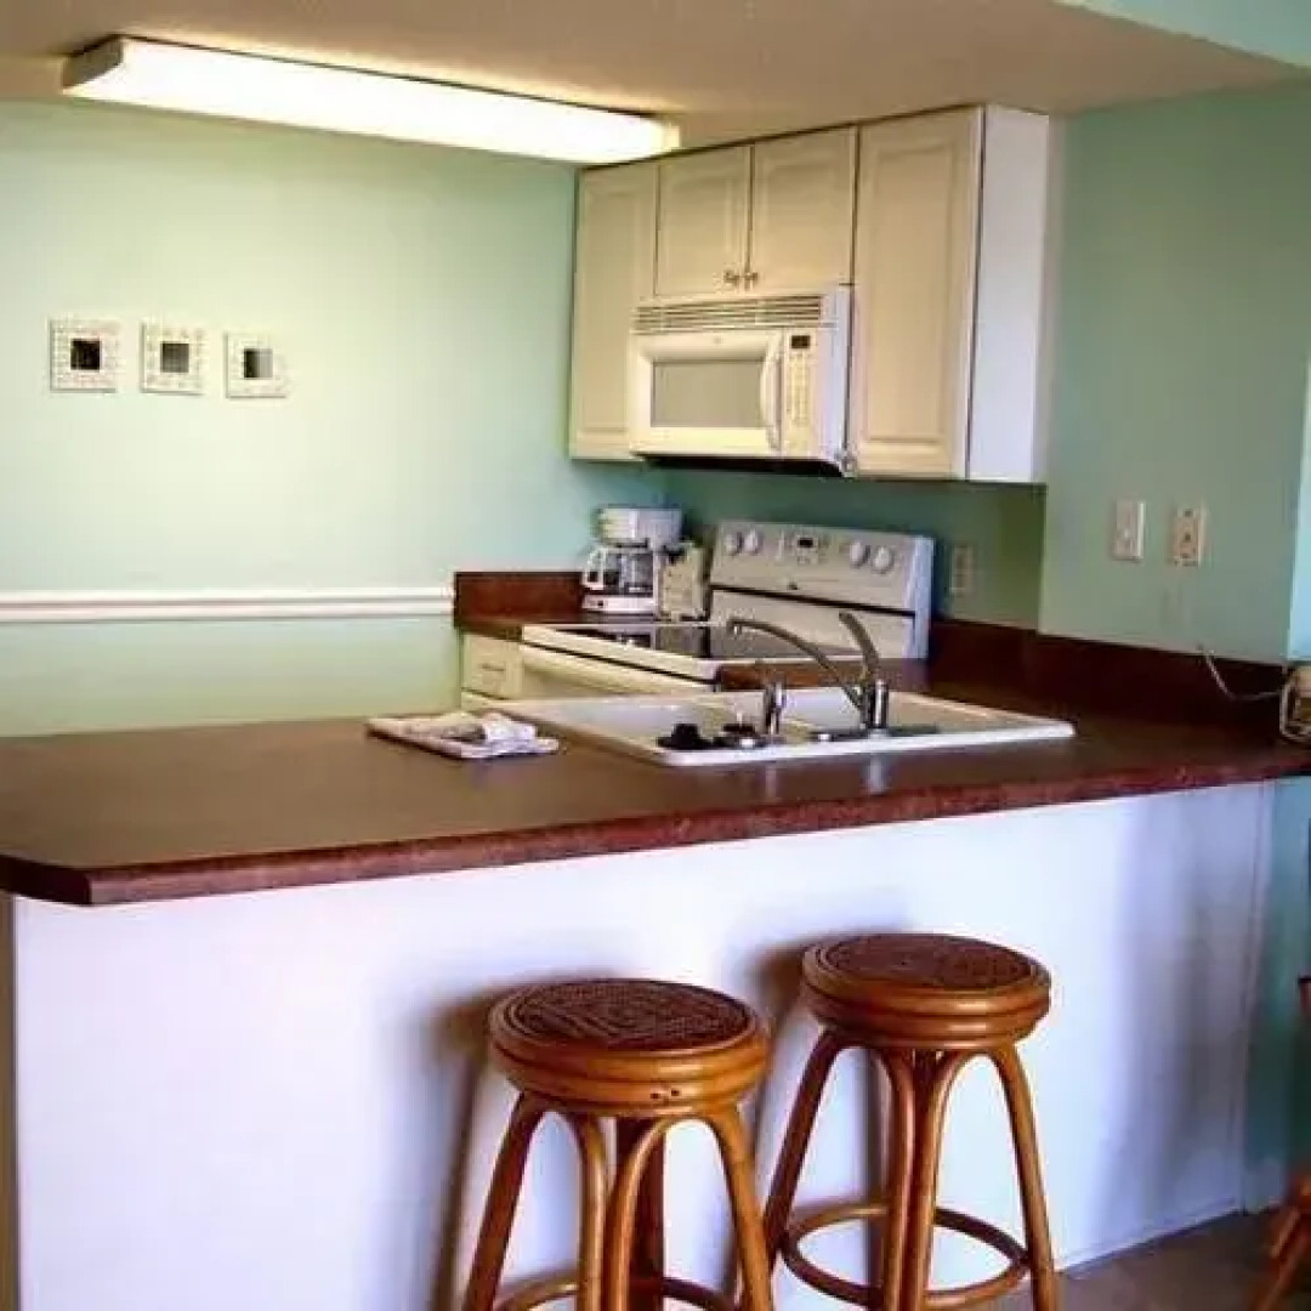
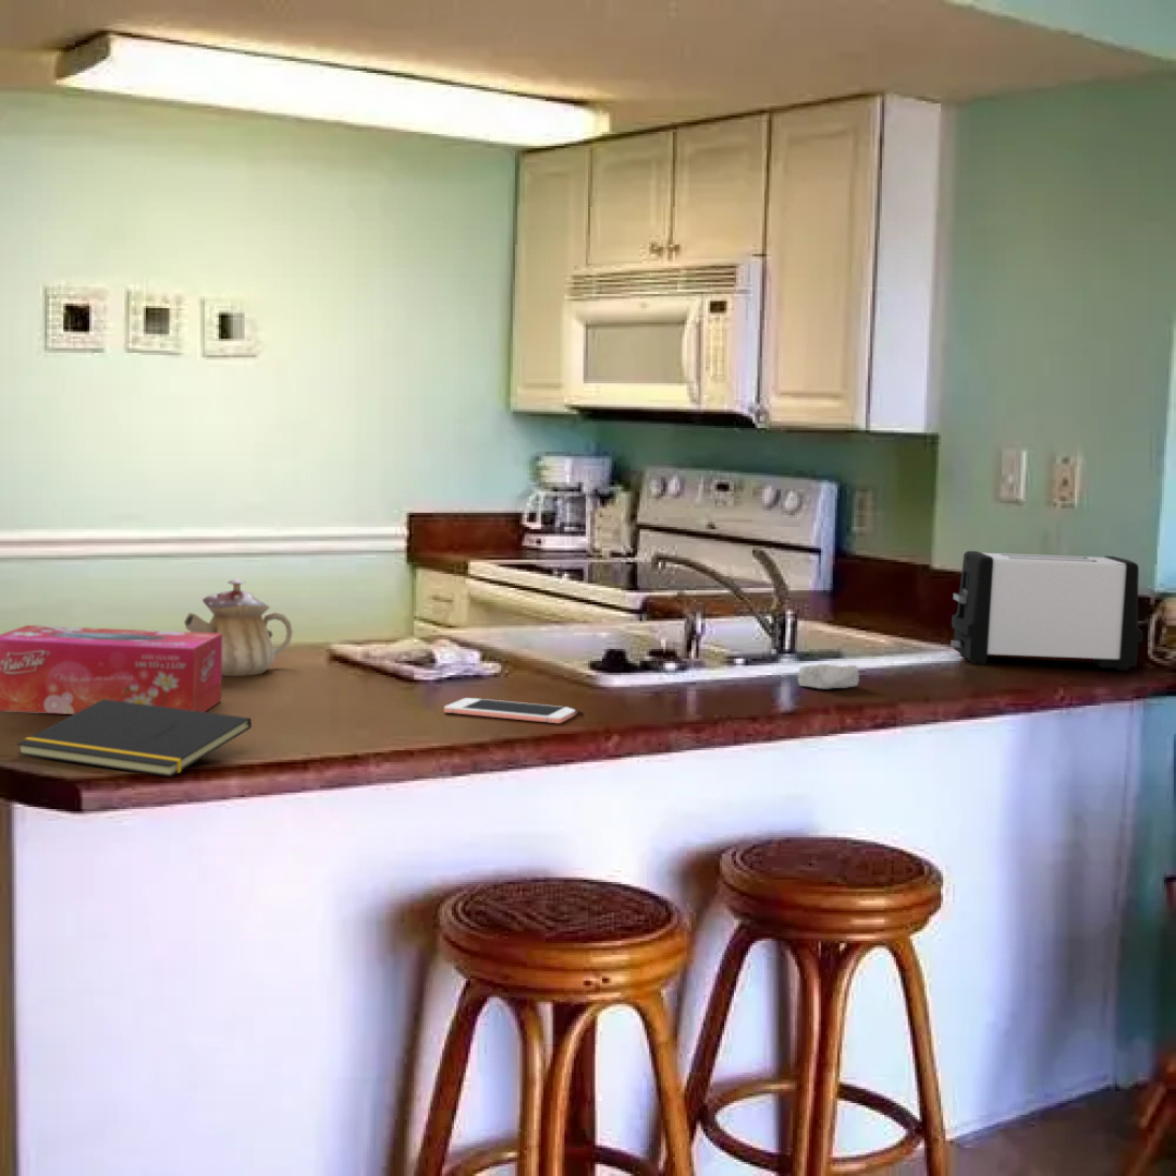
+ toaster (1043, 609)
+ cell phone (511, 710)
+ soap bar (831, 673)
+ notepad (135, 735)
+ teapot (241, 624)
+ tissue box (107, 671)
